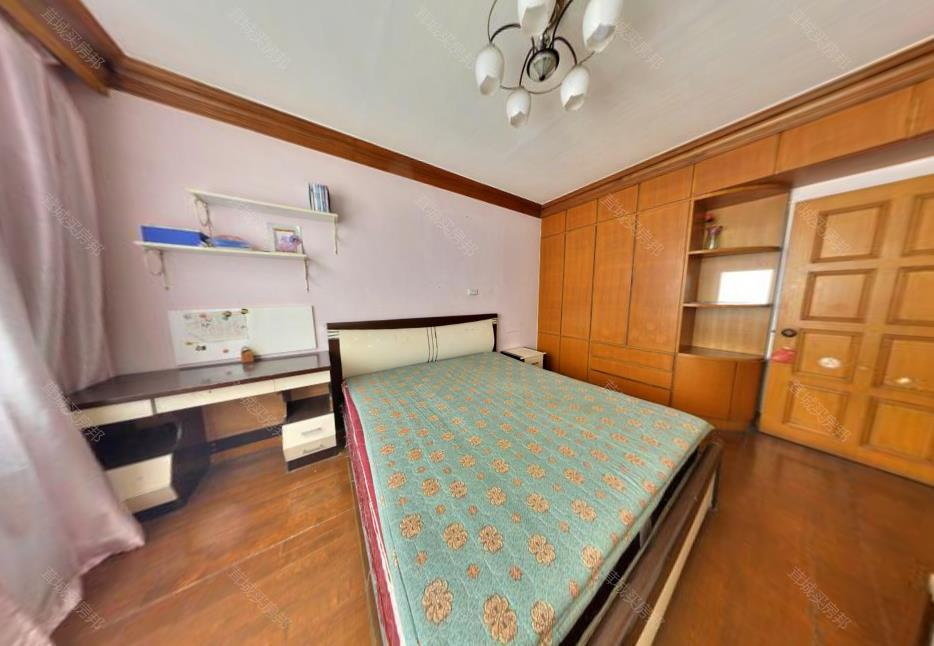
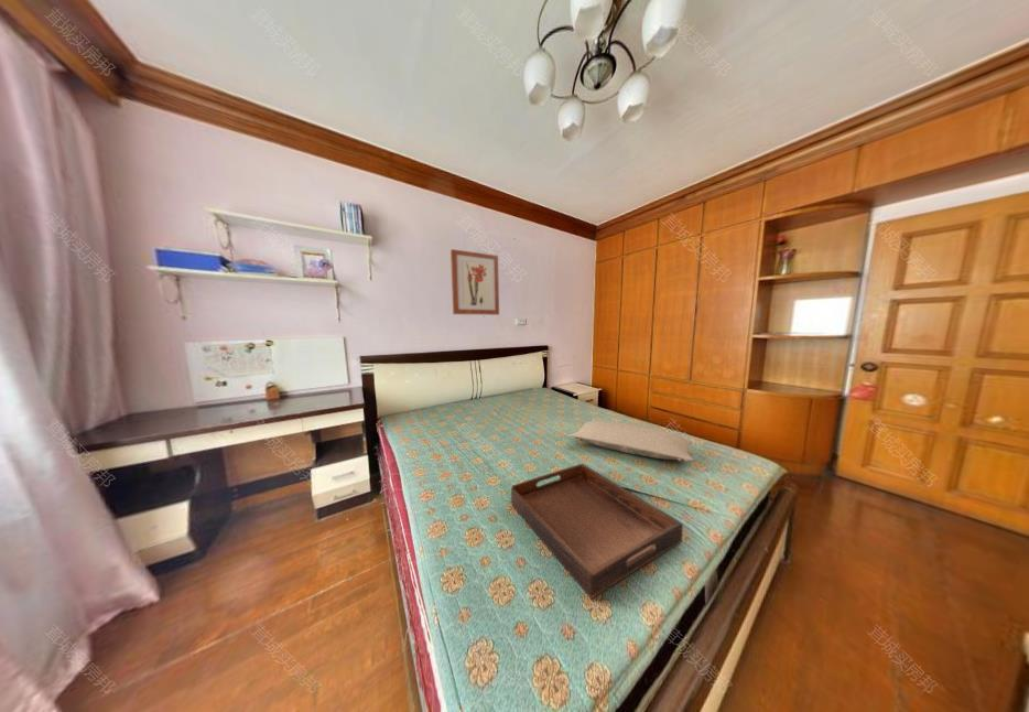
+ serving tray (585, 510)
+ pillow (629, 436)
+ wall art (476, 283)
